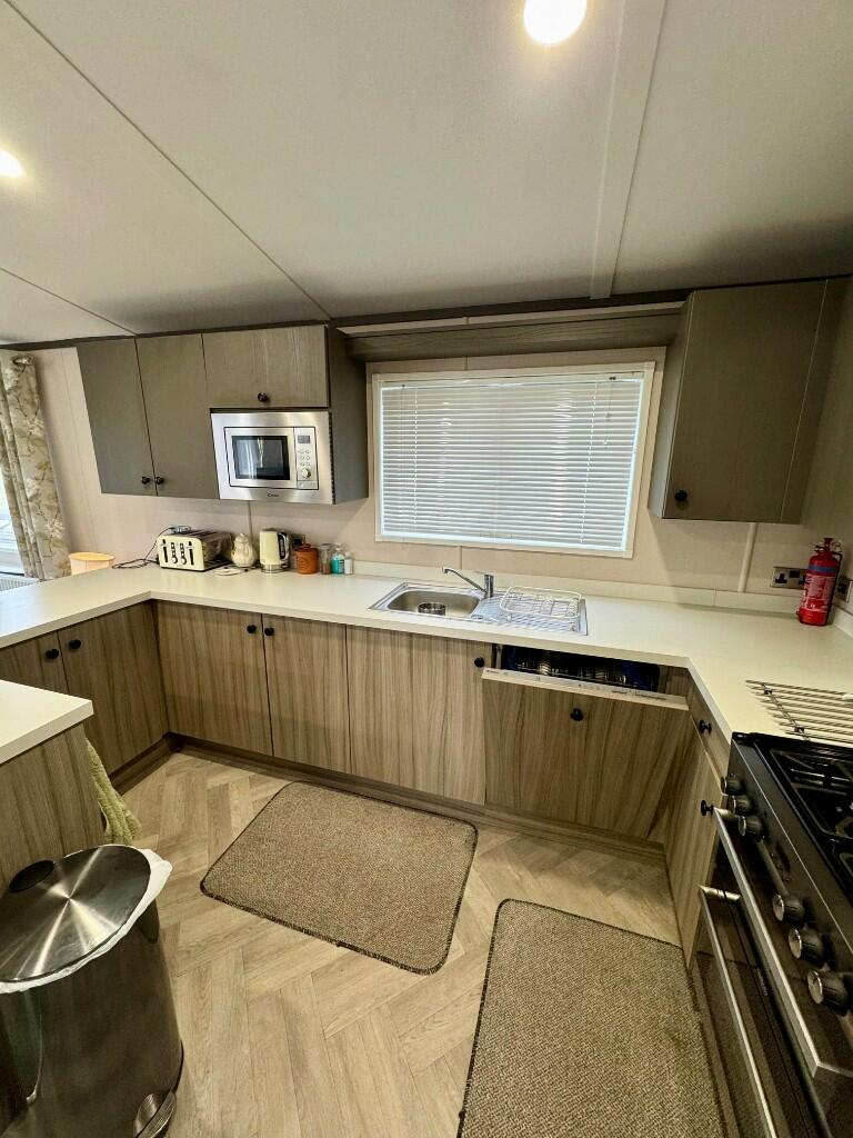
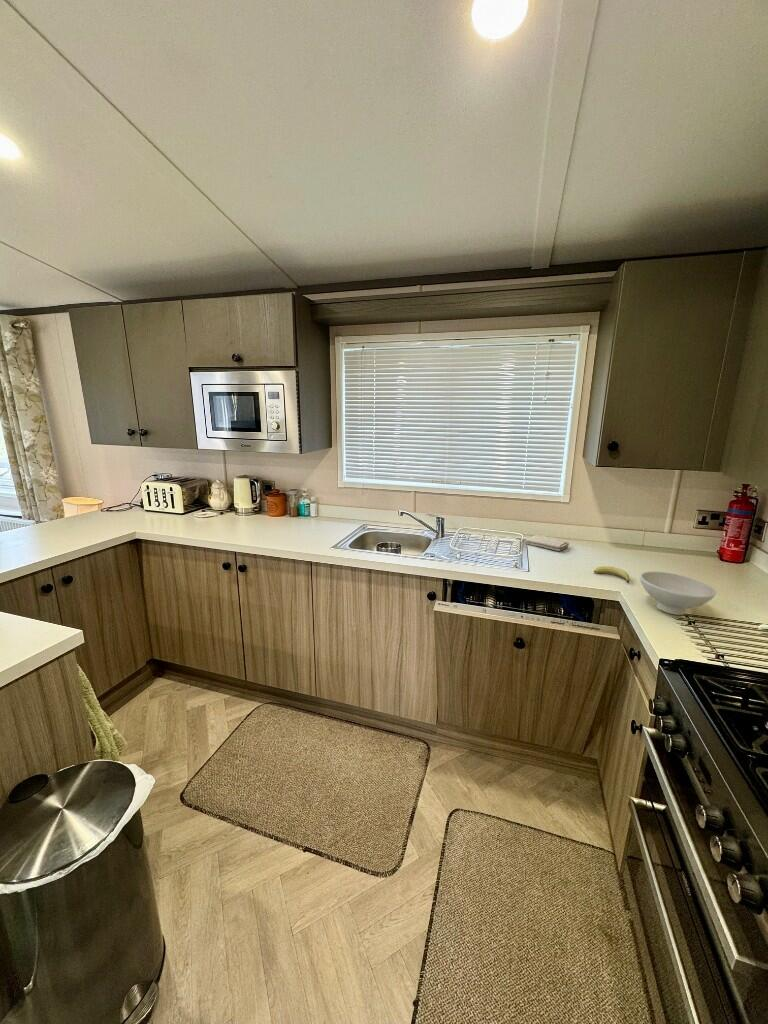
+ bowl (674, 595)
+ washcloth (546, 542)
+ fruit (614, 572)
